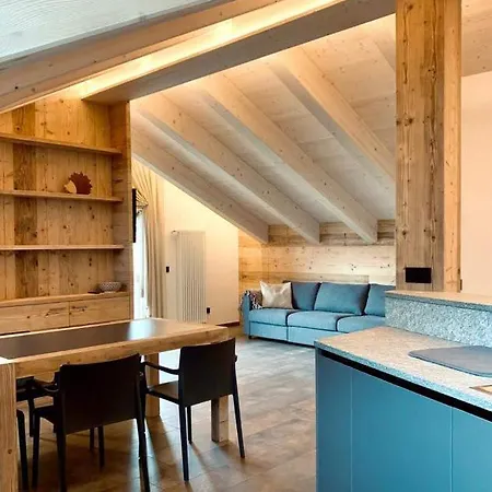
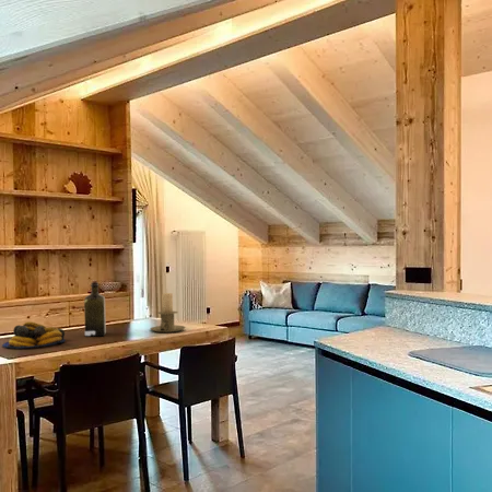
+ candle holder (167, 312)
+ fruit bowl (34, 332)
+ liquor (94, 307)
